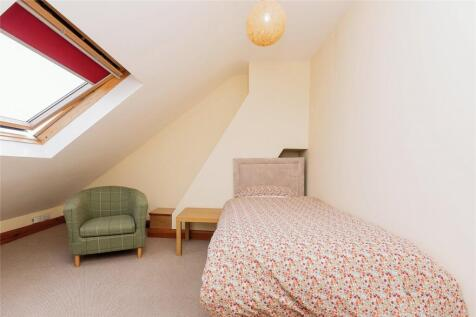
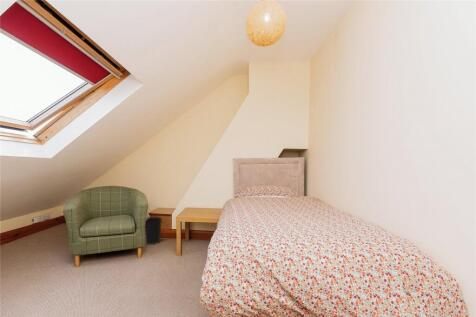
+ wastebasket (152, 230)
